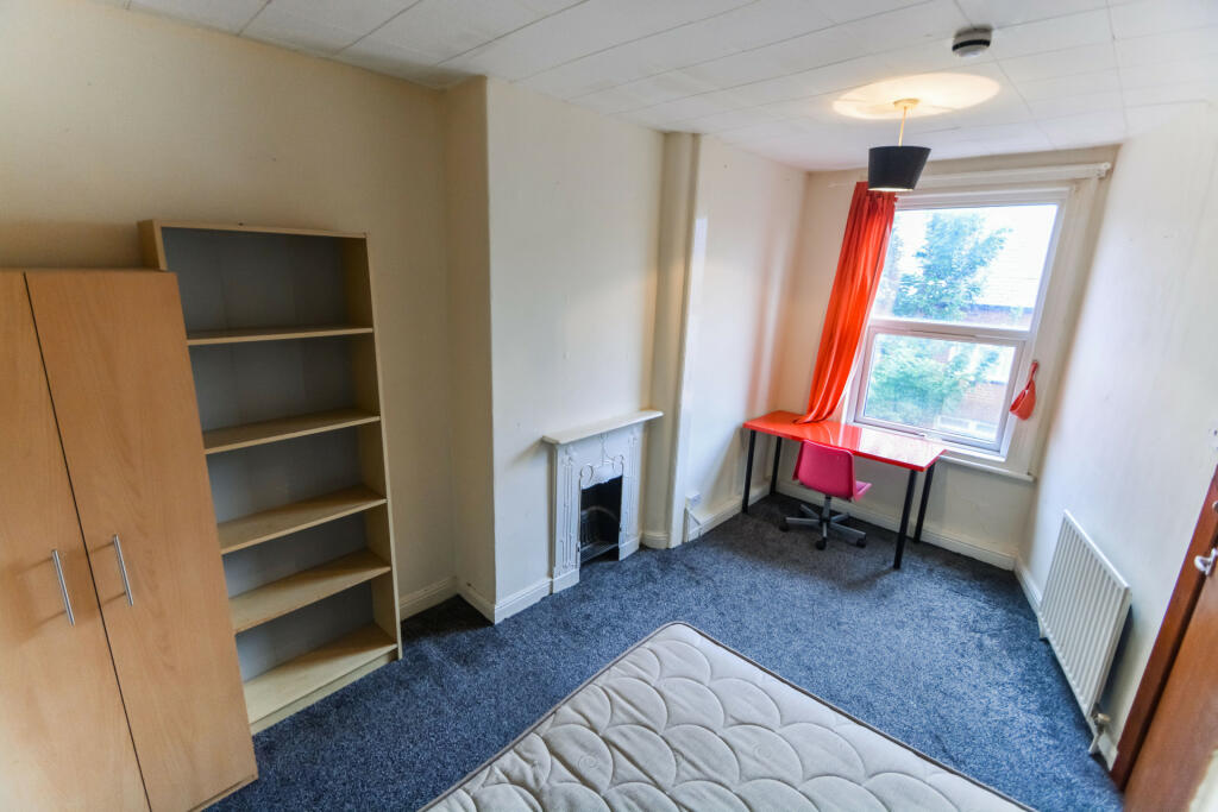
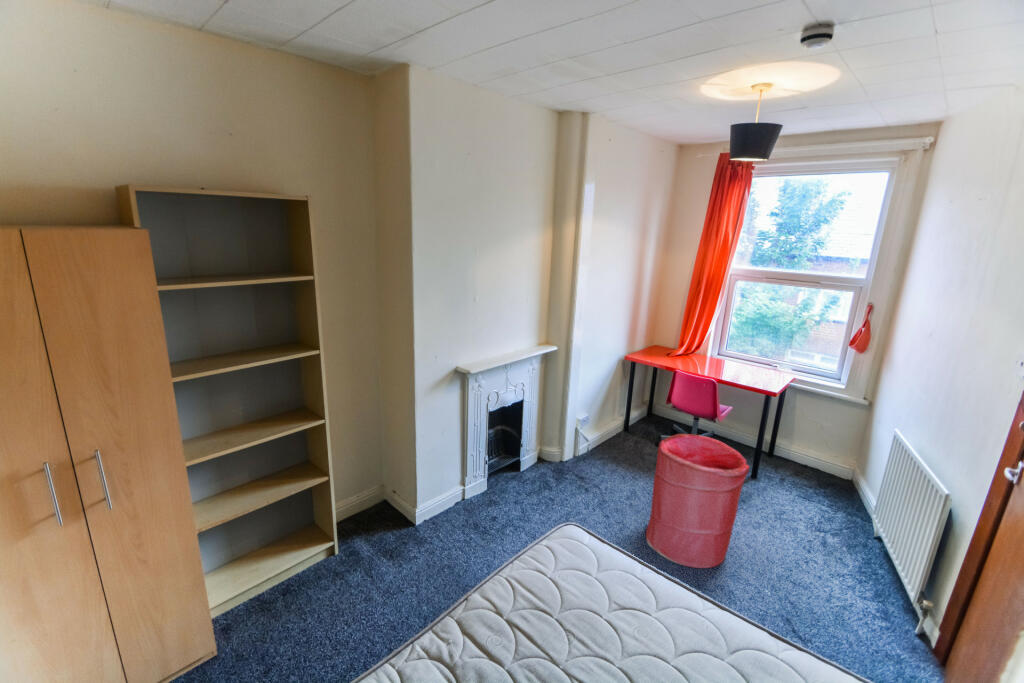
+ laundry hamper (695, 496)
